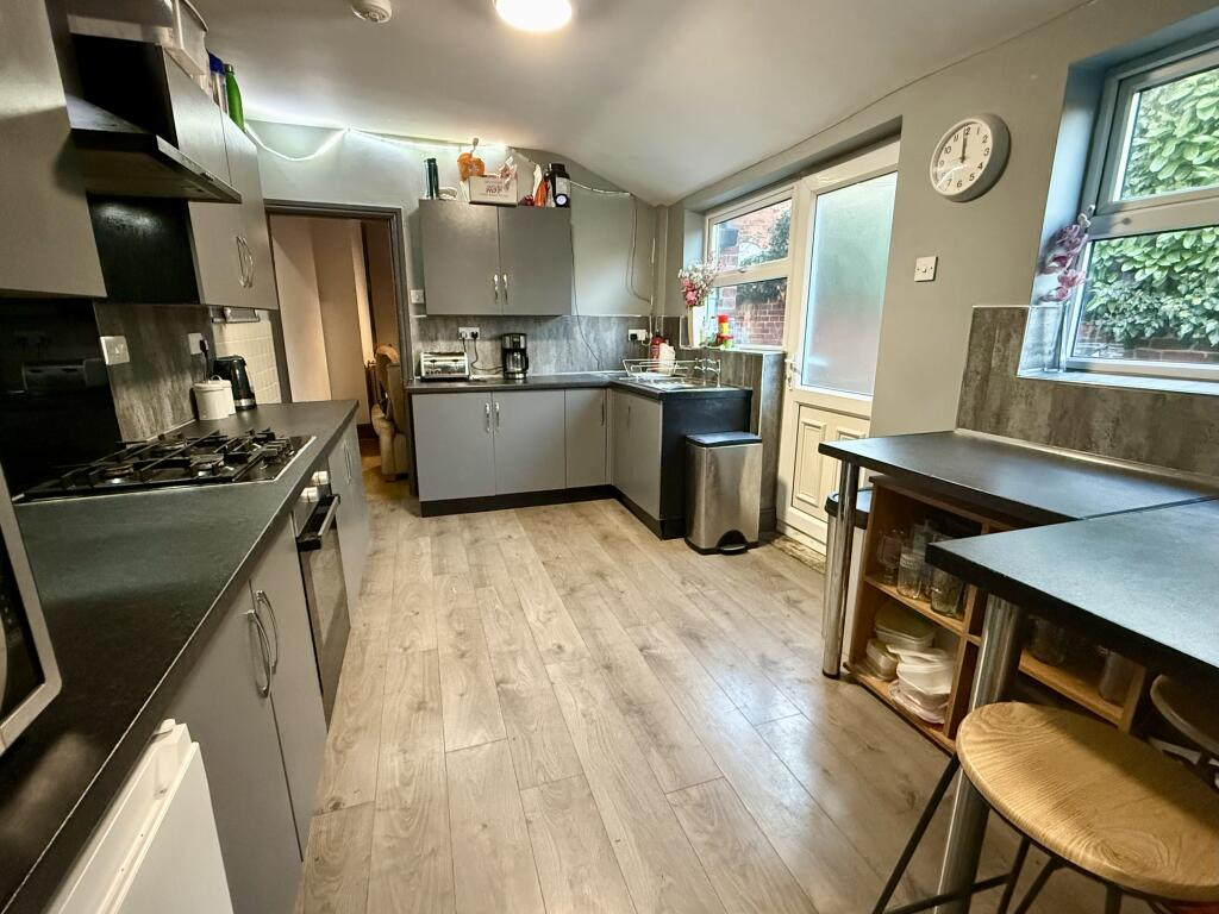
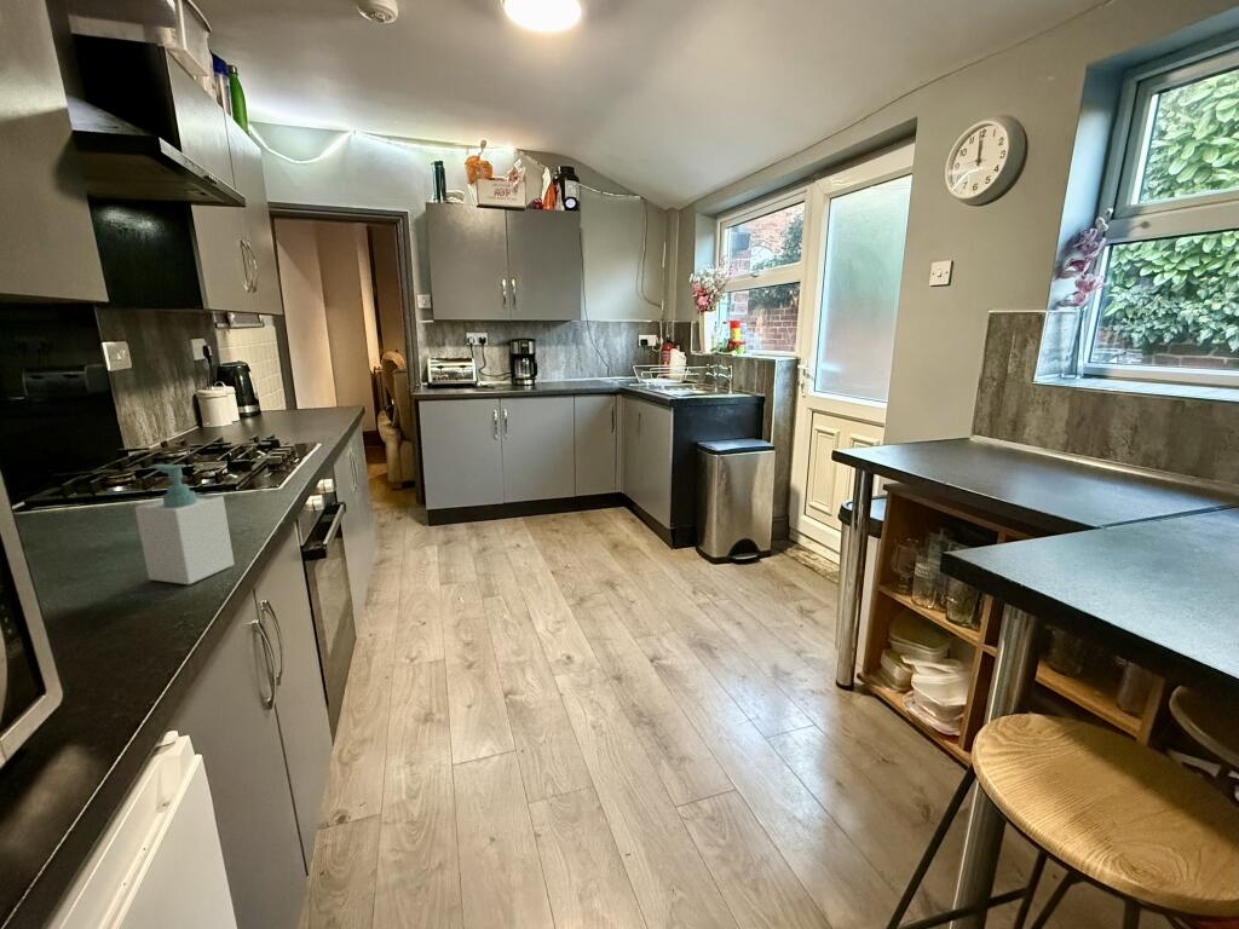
+ soap bottle (183, 519)
